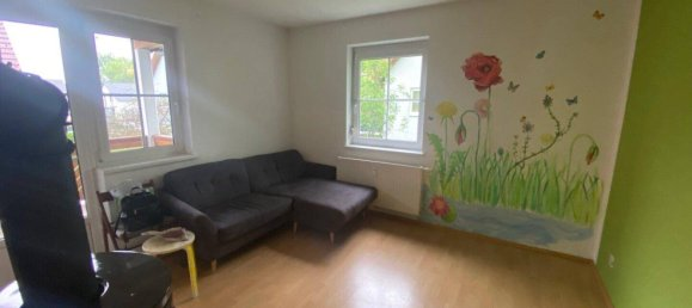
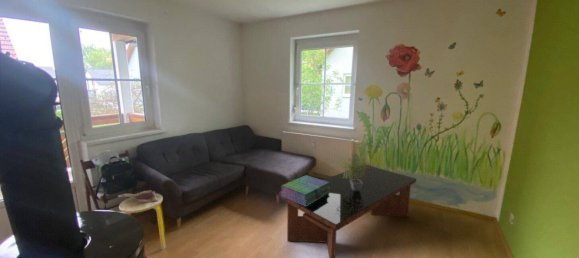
+ potted plant (353, 169)
+ stack of books (305, 188)
+ coffee table (353, 206)
